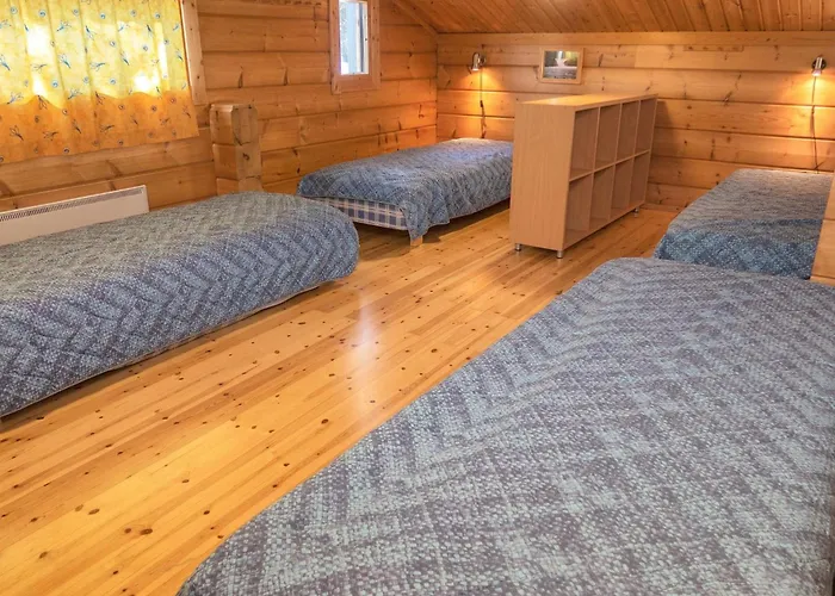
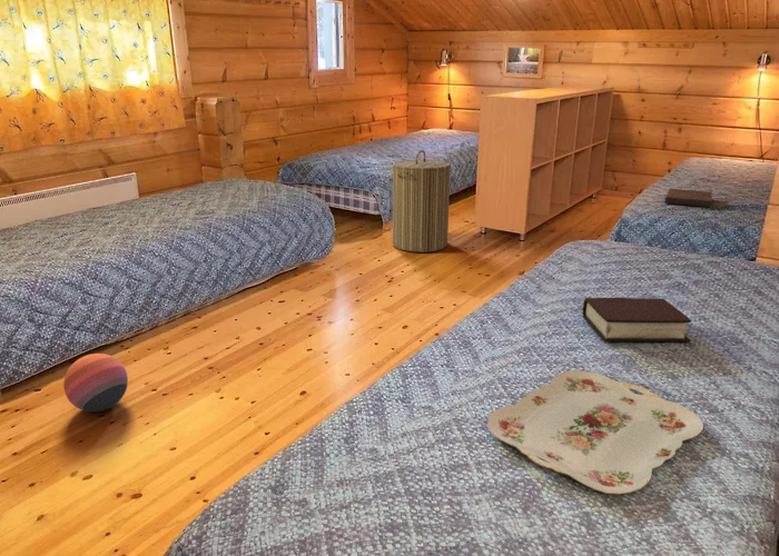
+ serving tray (594, 424)
+ laundry hamper (421, 198)
+ bible (634, 318)
+ book (688, 197)
+ ball (97, 383)
